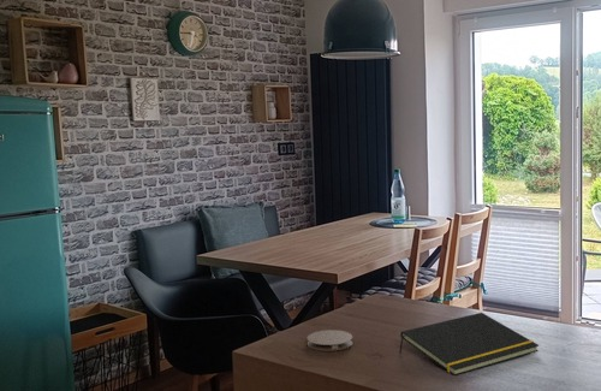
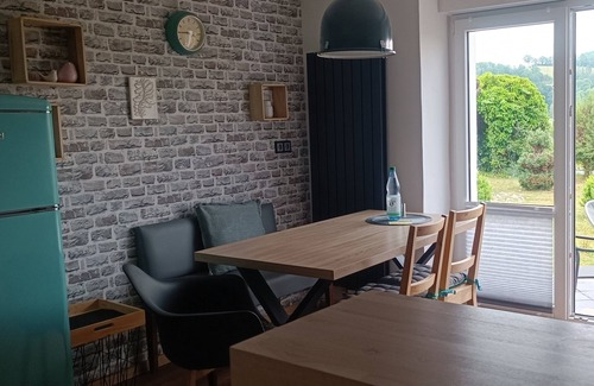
- notepad (469, 340)
- coaster (329, 339)
